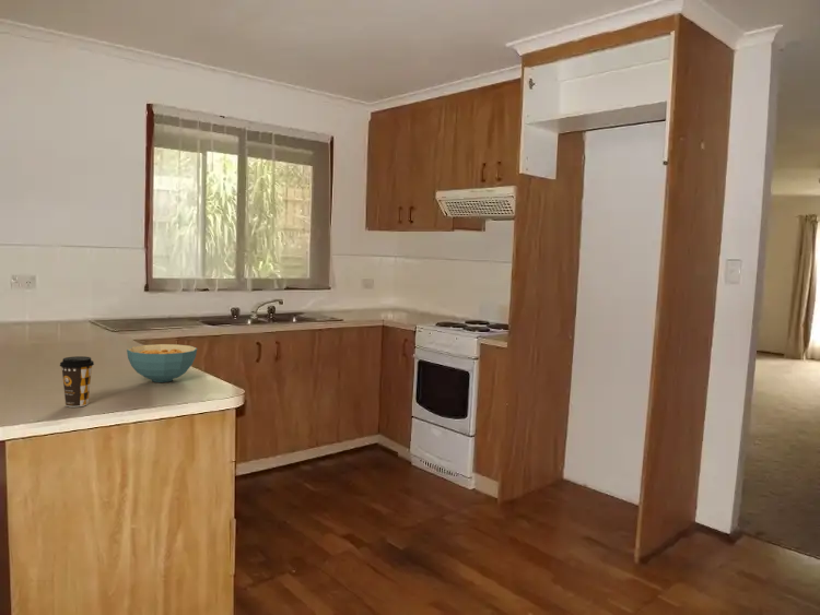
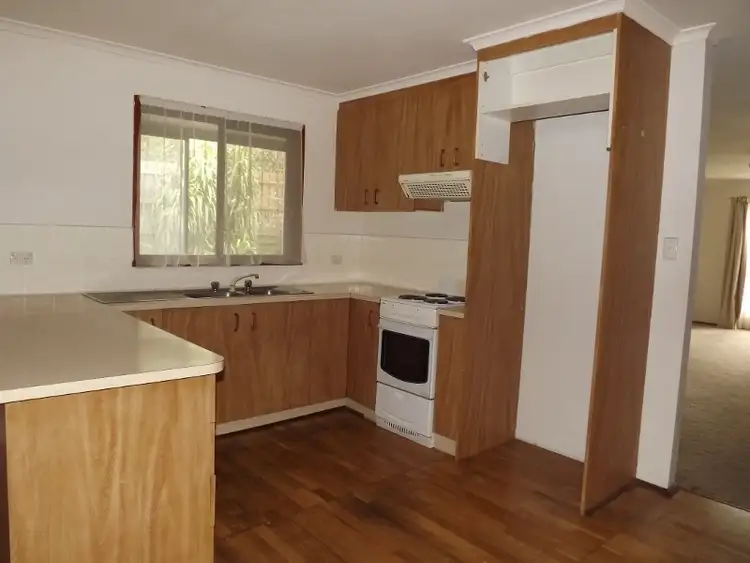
- coffee cup (77, 381)
- cereal bowl (162, 364)
